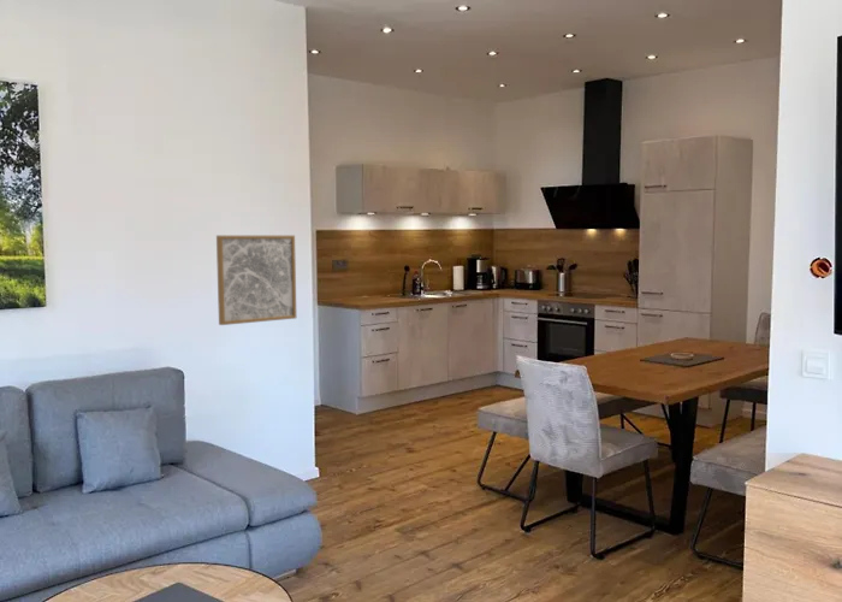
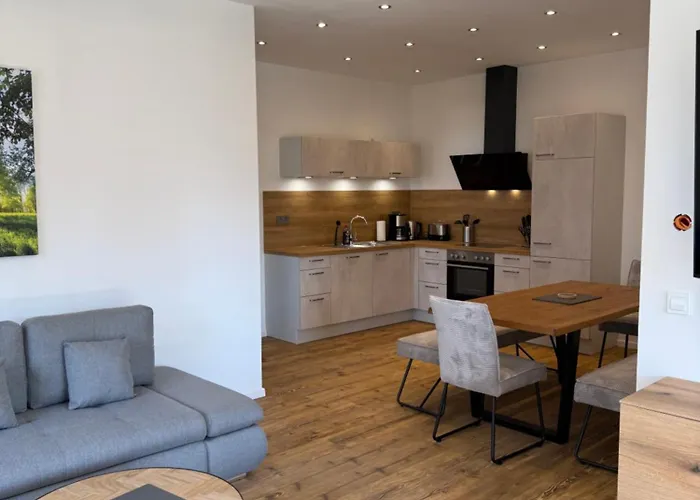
- wall art (257, 278)
